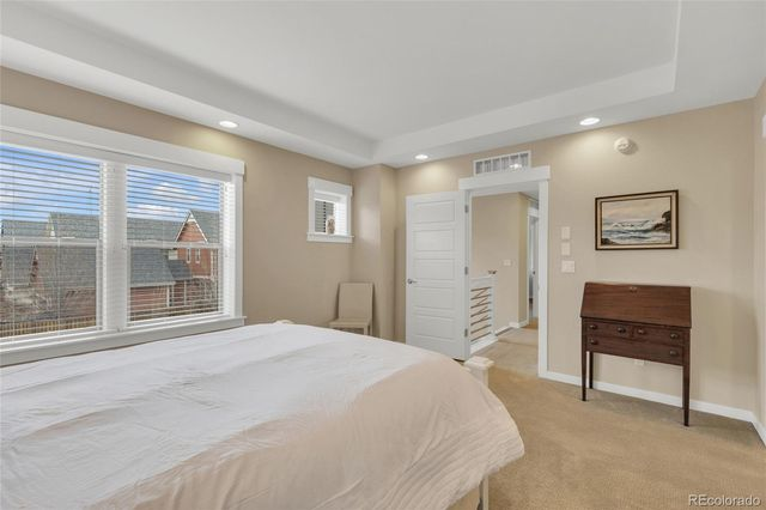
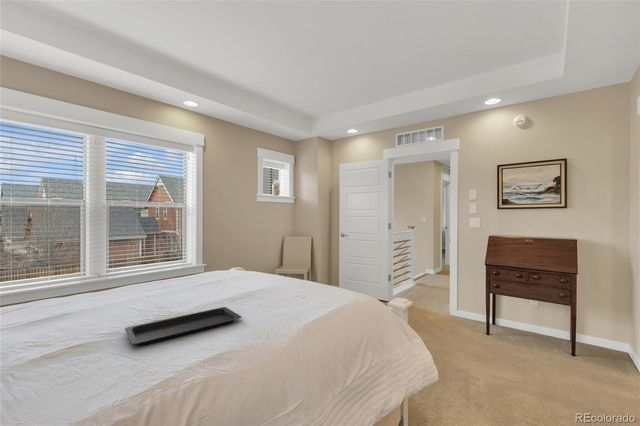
+ serving tray (186, 324)
